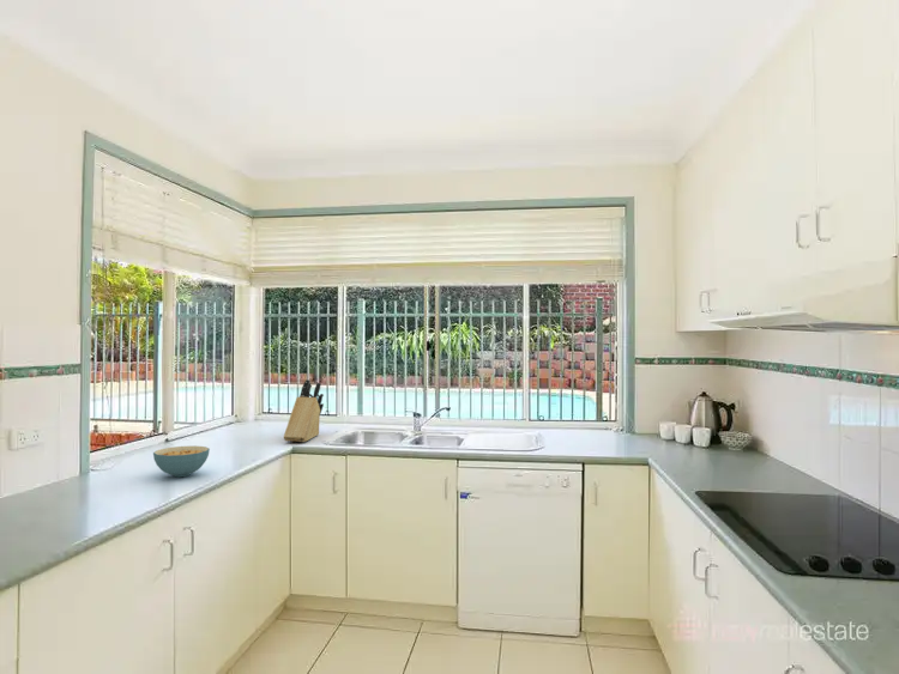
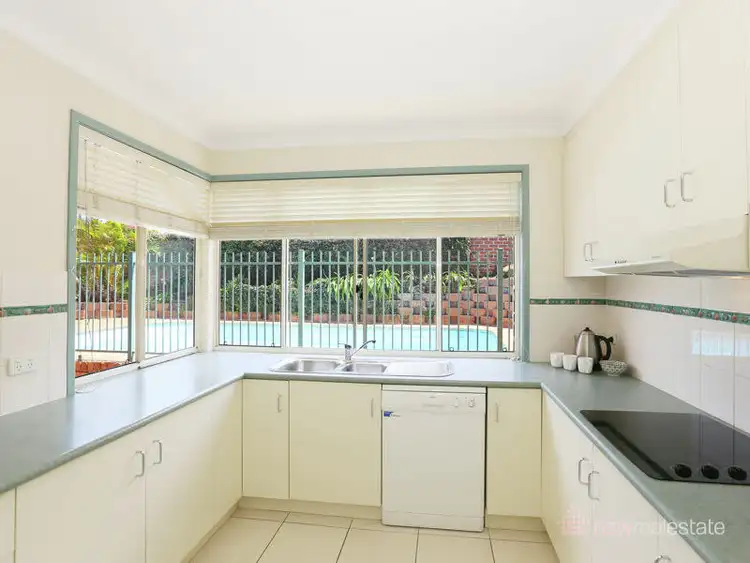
- cereal bowl (181, 462)
- knife block (304, 408)
